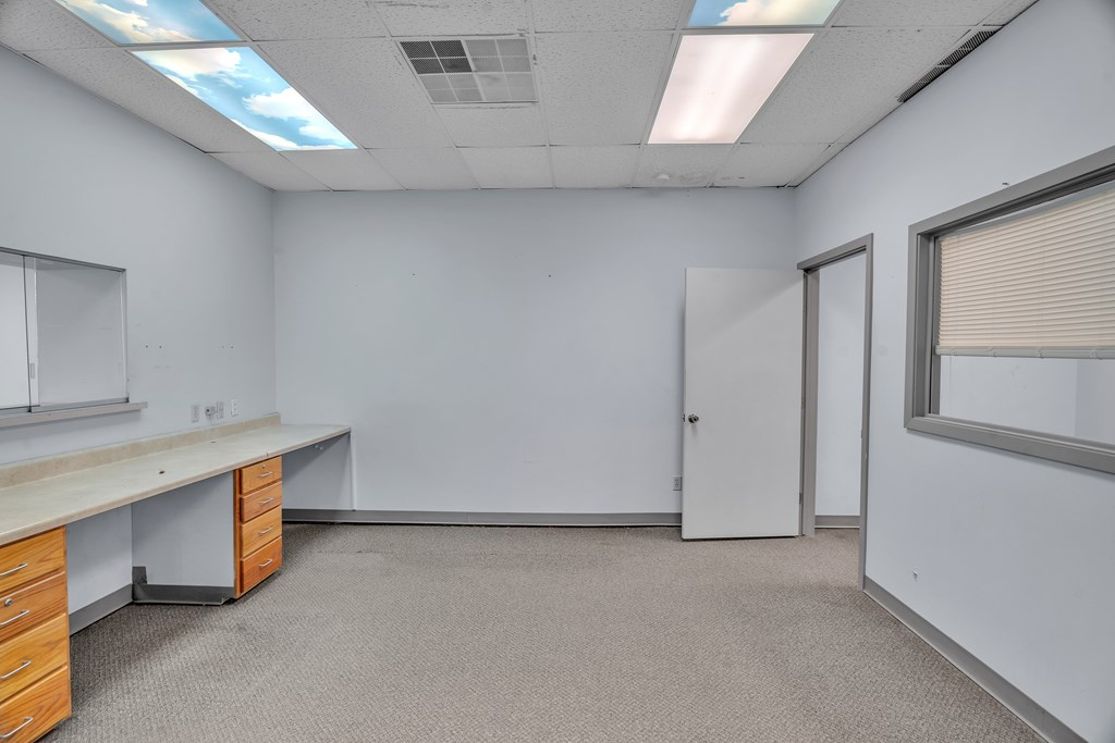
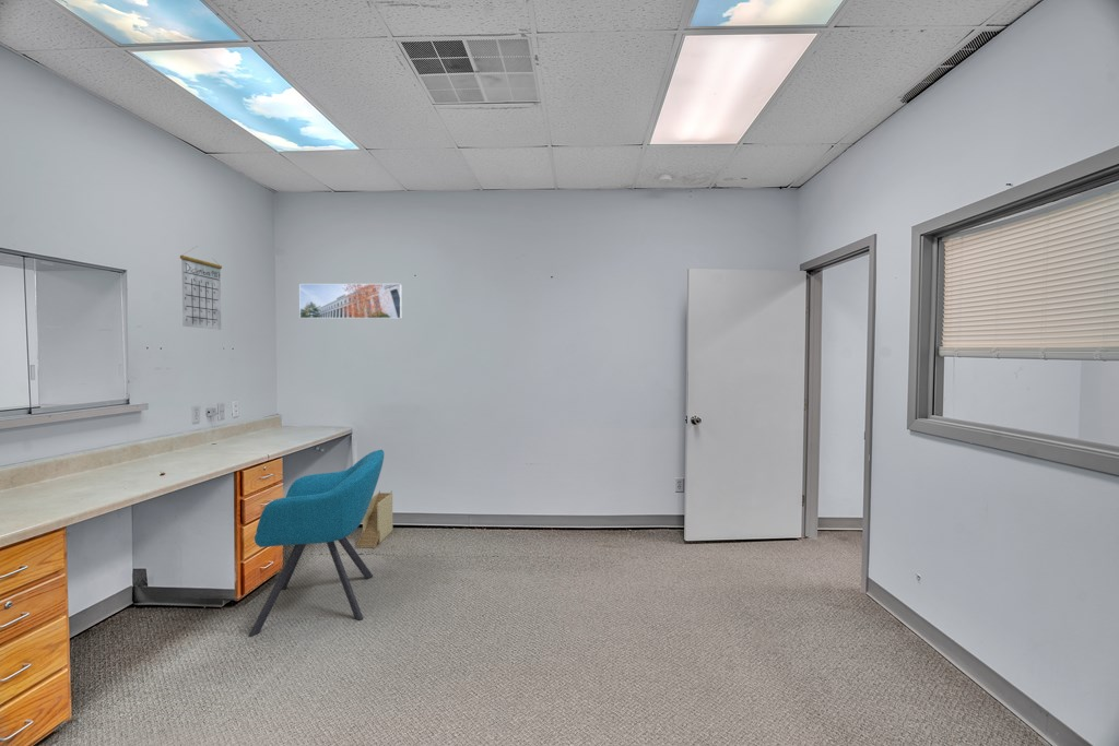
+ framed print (351, 300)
+ cardboard box (376, 518)
+ calendar (202, 286)
+ chair (326, 526)
